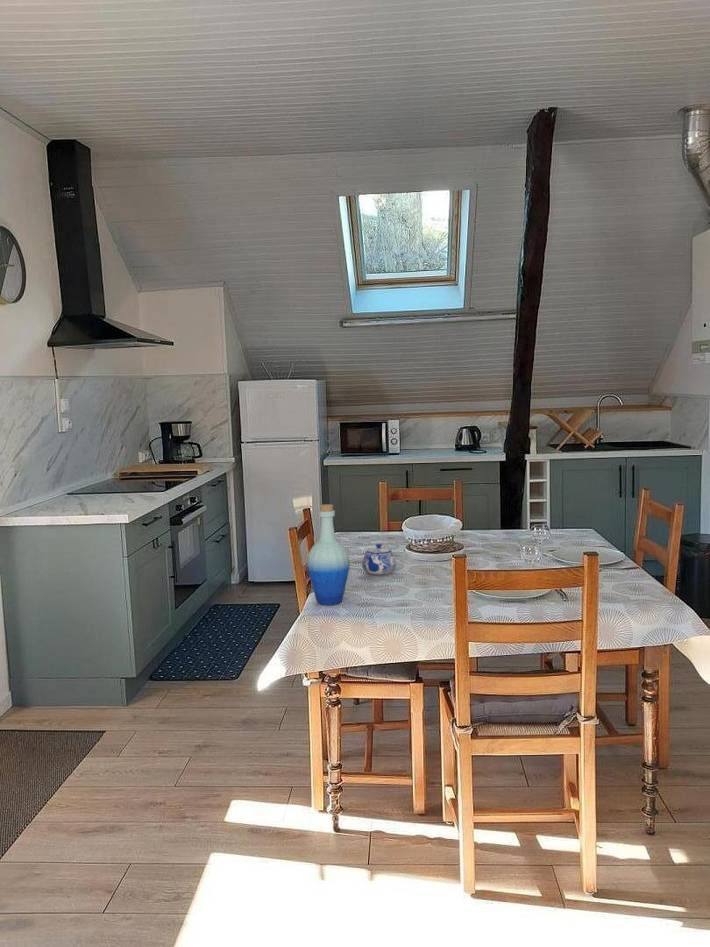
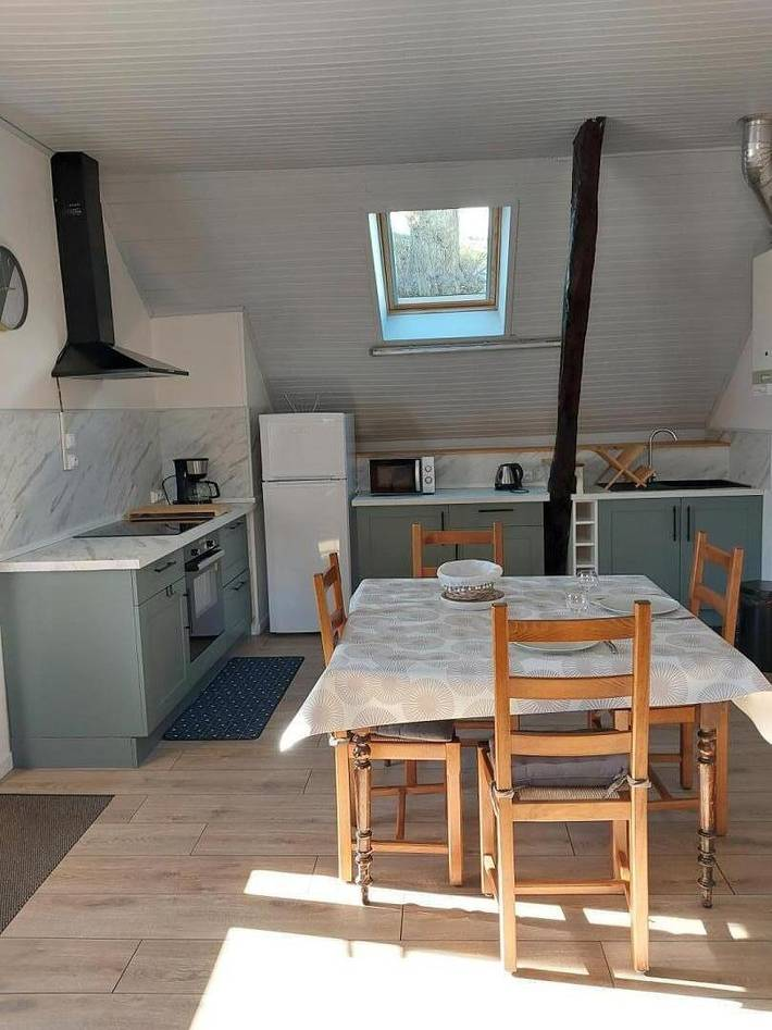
- teapot (378, 558)
- bottle (328, 553)
